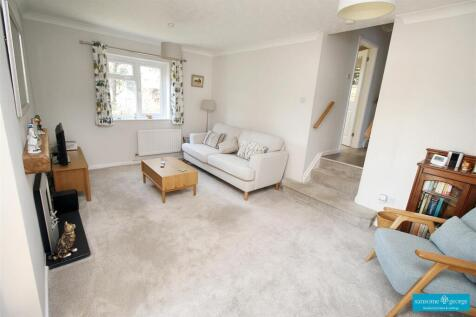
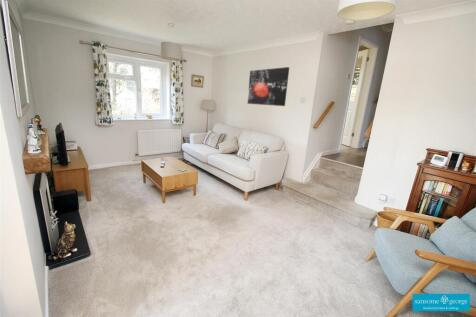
+ wall art (266, 87)
